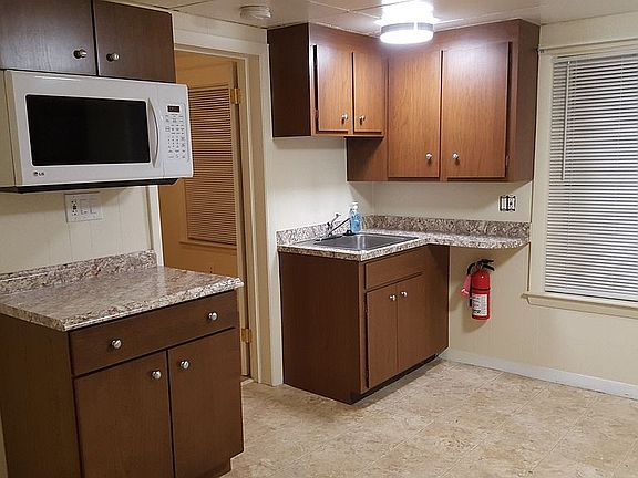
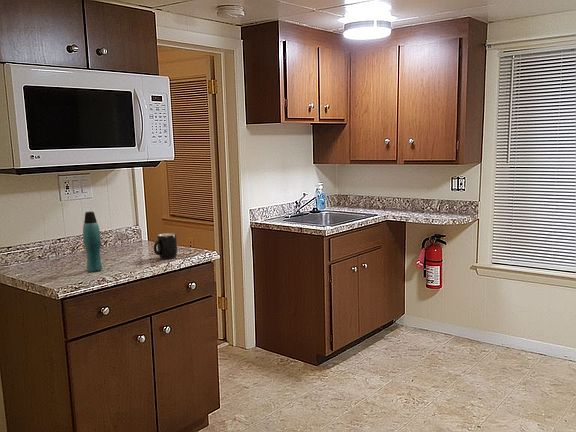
+ bottle (92, 241)
+ mug (164, 246)
